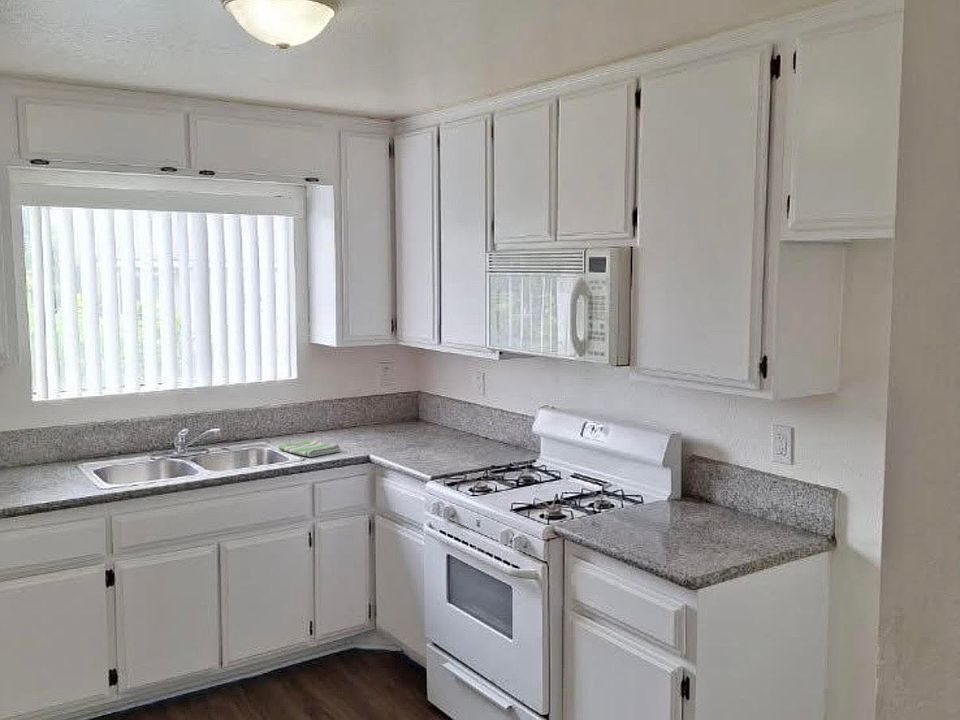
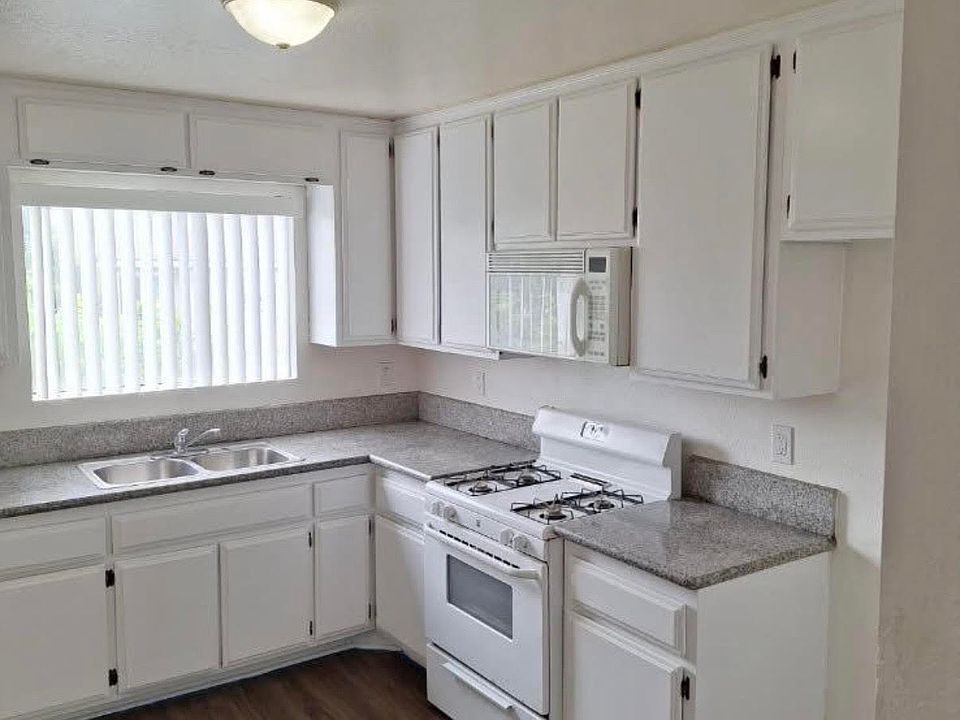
- dish towel (309, 447)
